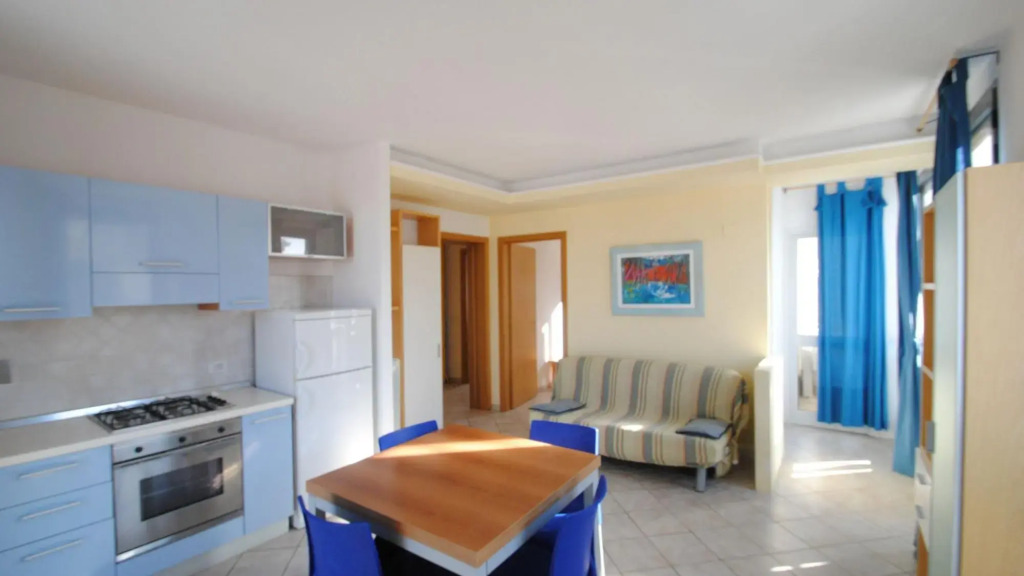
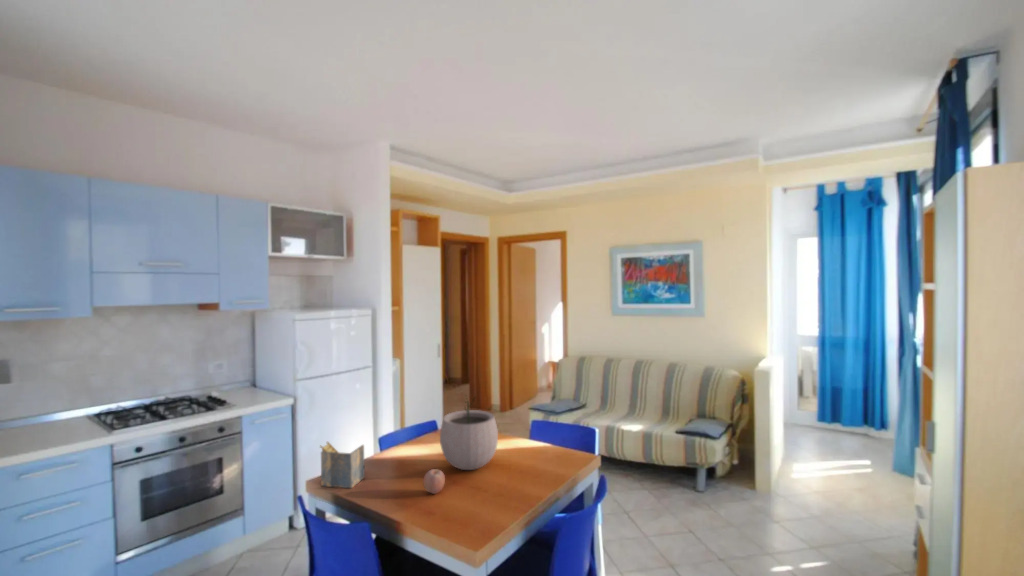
+ napkin holder (342, 462)
+ fruit (434, 481)
+ plant pot (469, 430)
